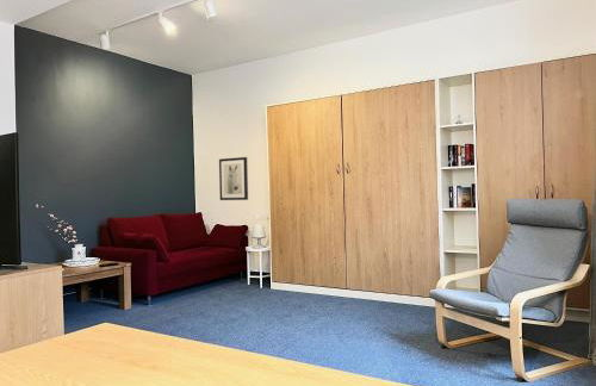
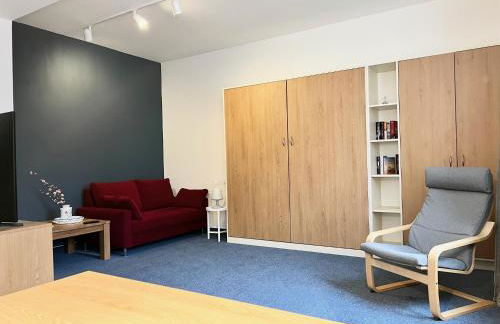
- wall art (232, 179)
